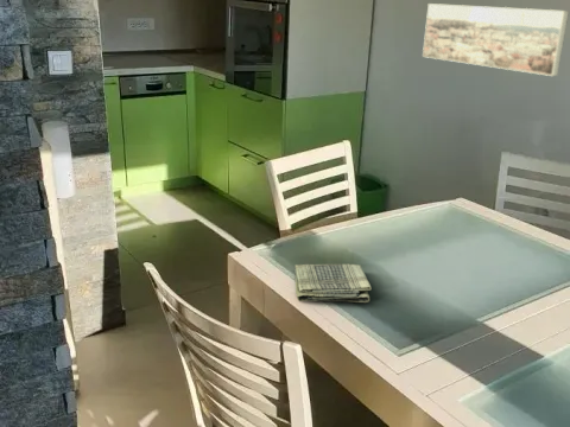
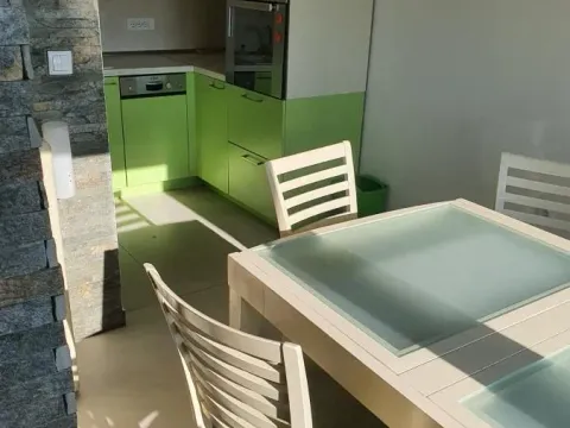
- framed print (487, 36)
- dish towel (330, 280)
